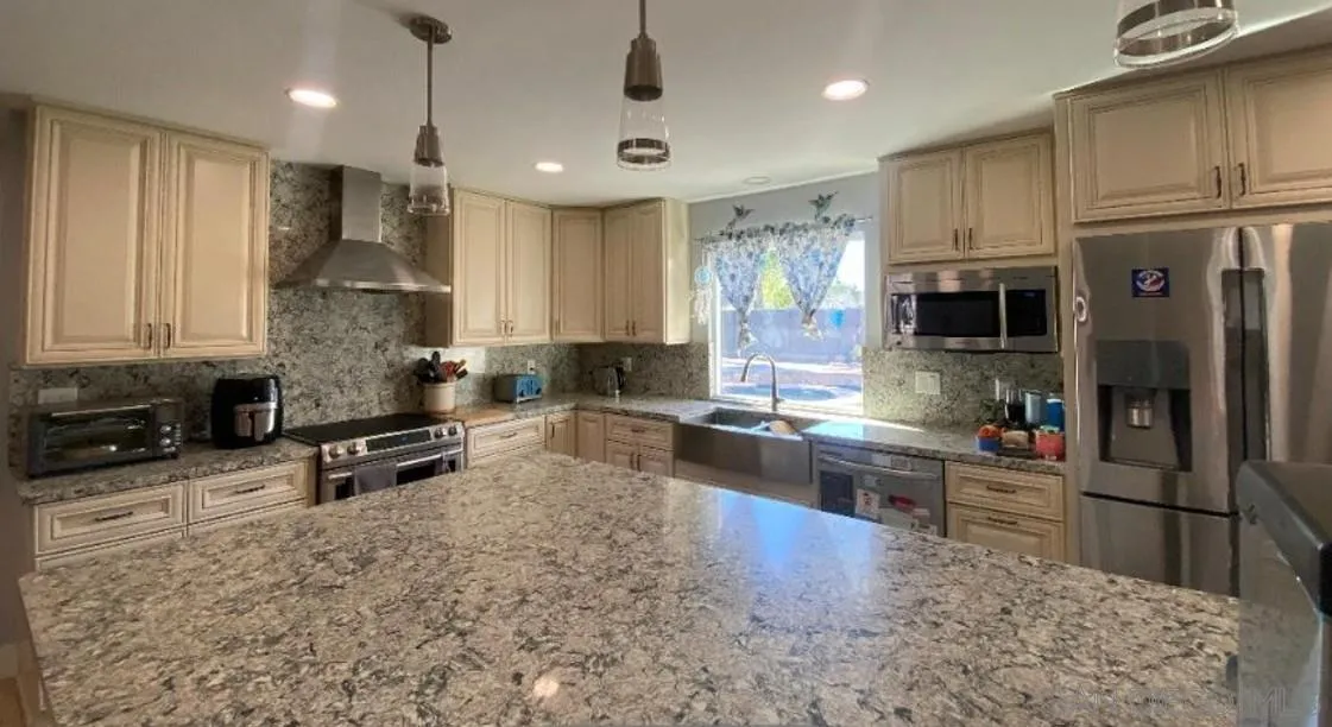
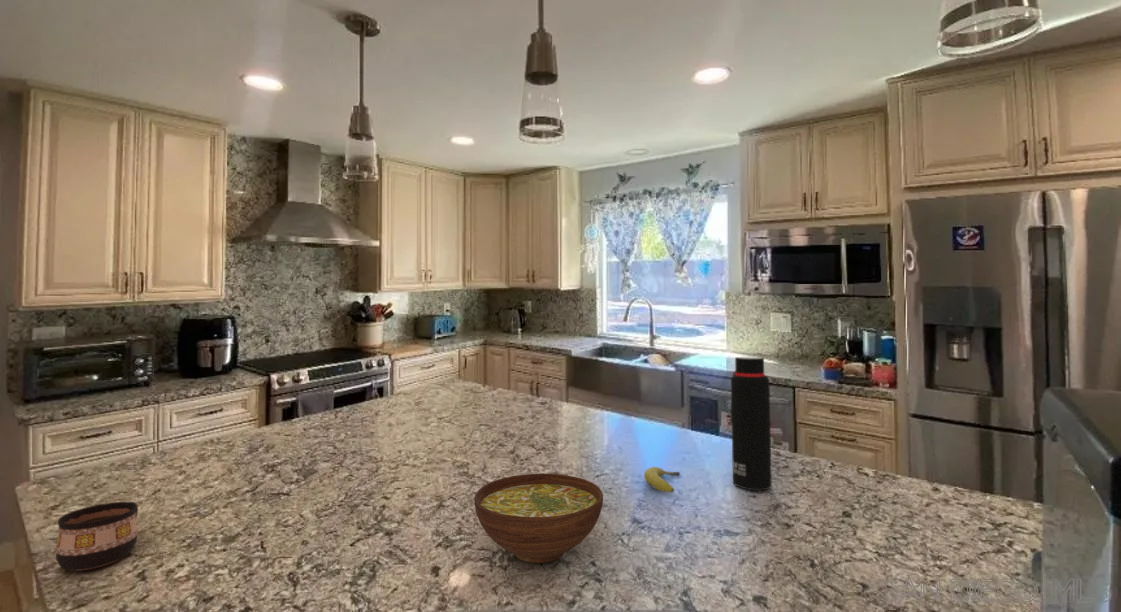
+ fruit (661, 476)
+ water bottle (748, 420)
+ bowl (539, 522)
+ cup (103, 534)
